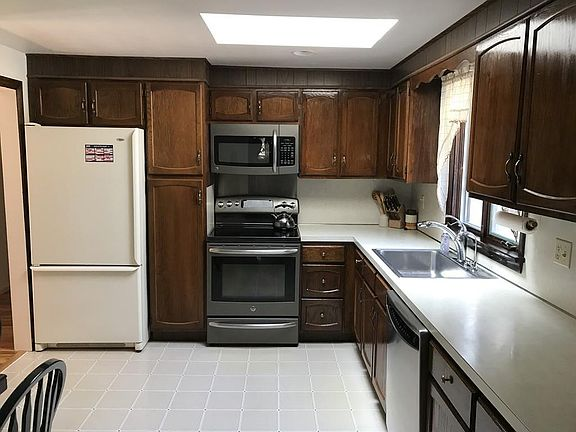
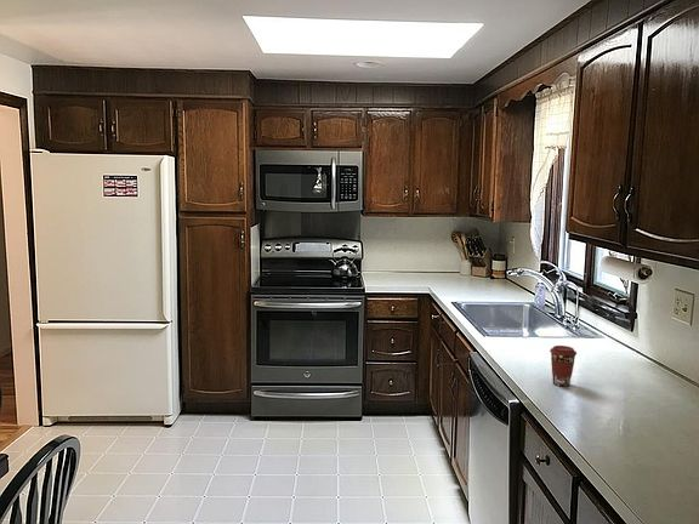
+ coffee cup (562, 365)
